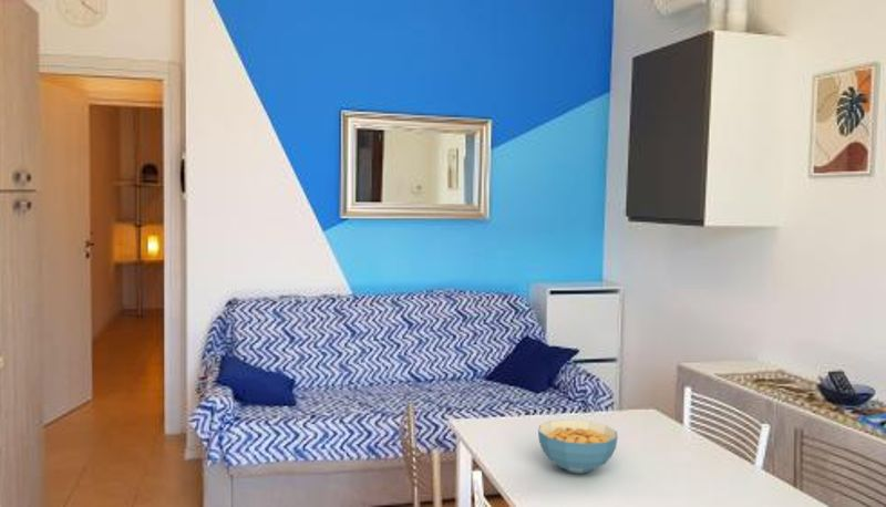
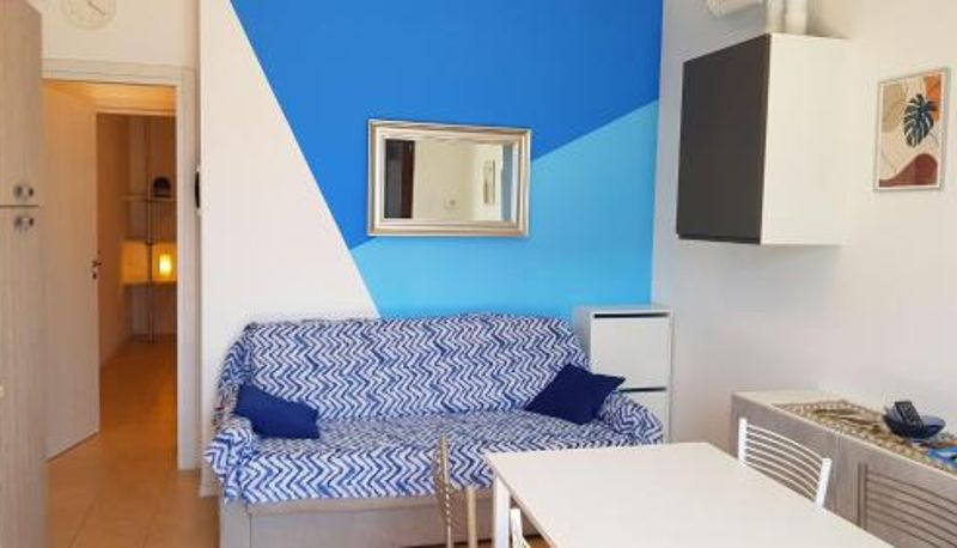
- cereal bowl (577, 449)
